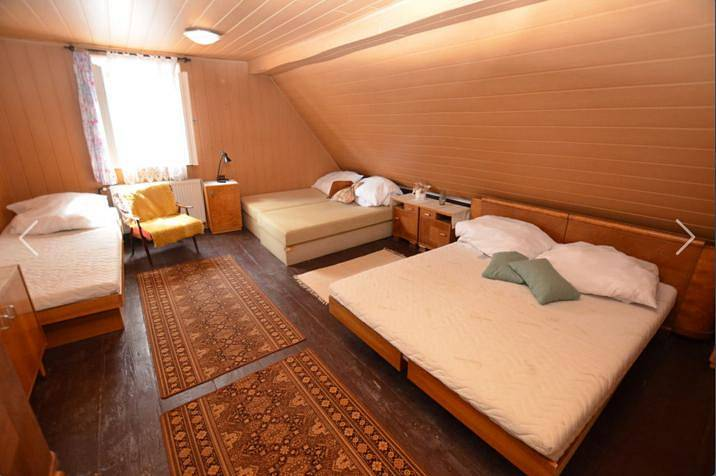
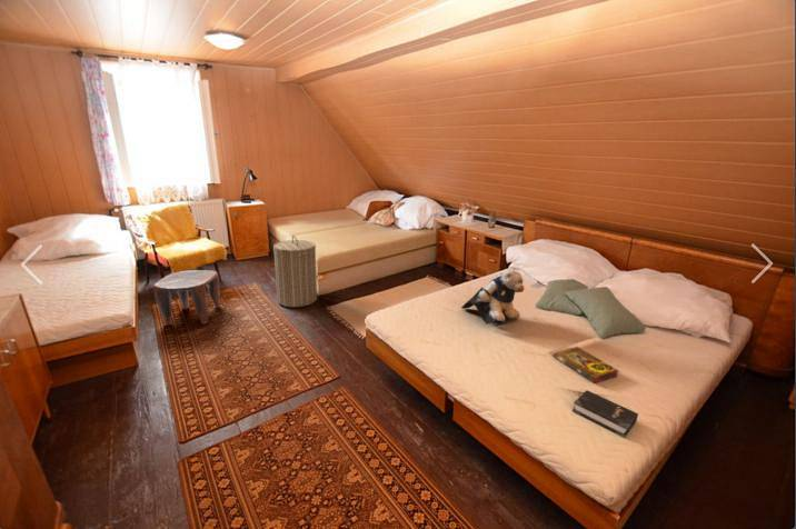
+ hardback book (605, 411)
+ laundry hamper (296, 268)
+ teddy bear (490, 292)
+ book (584, 363)
+ stool (188, 297)
